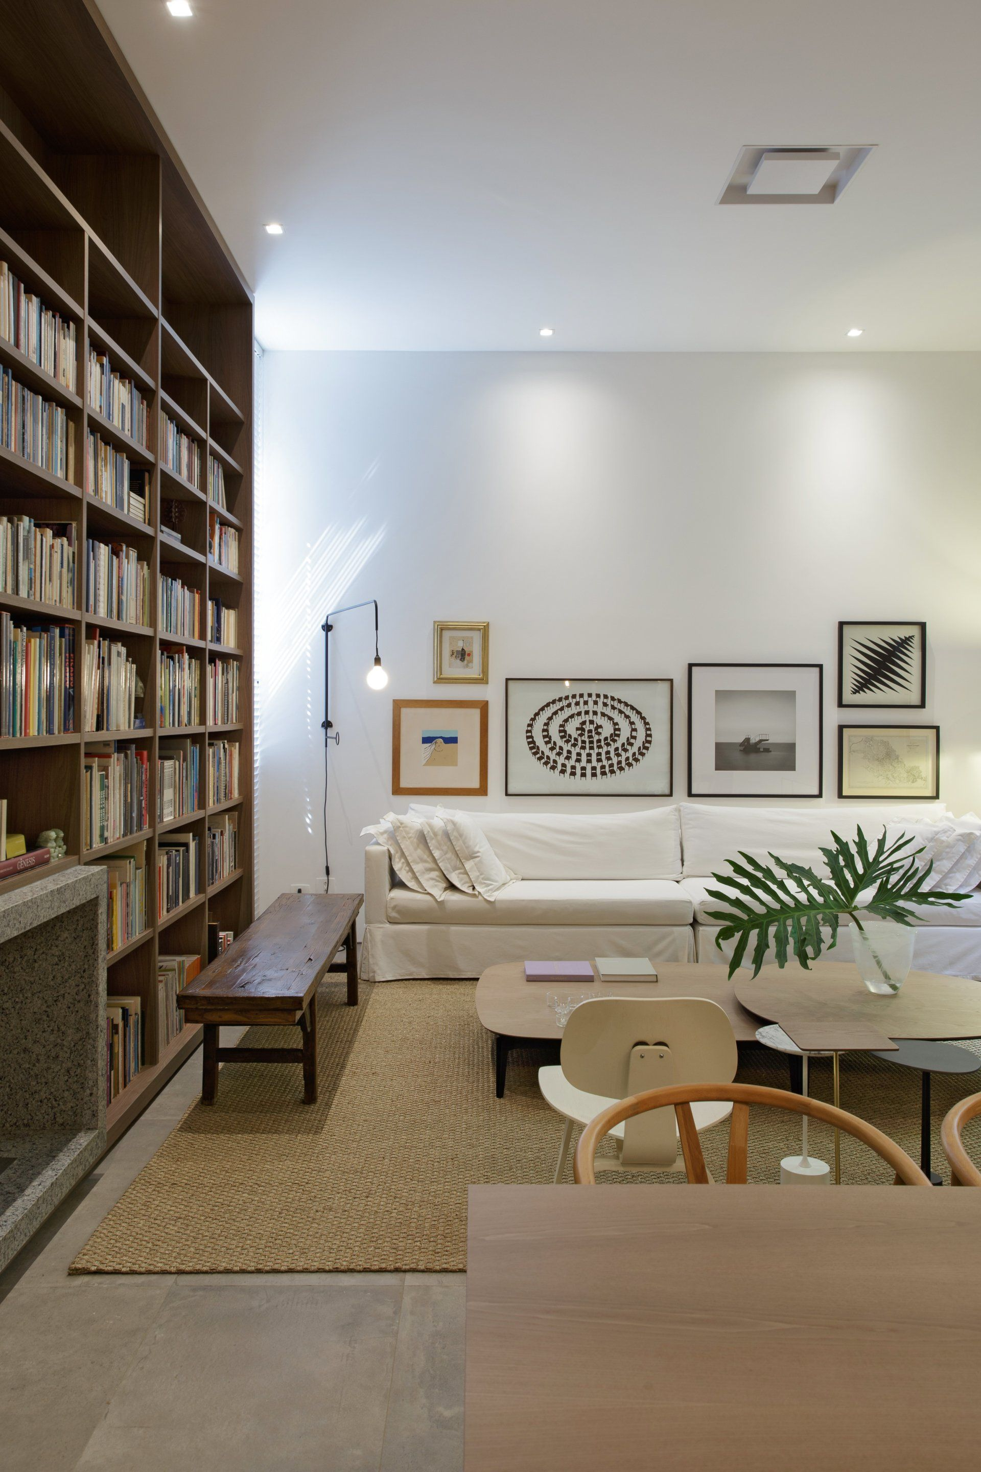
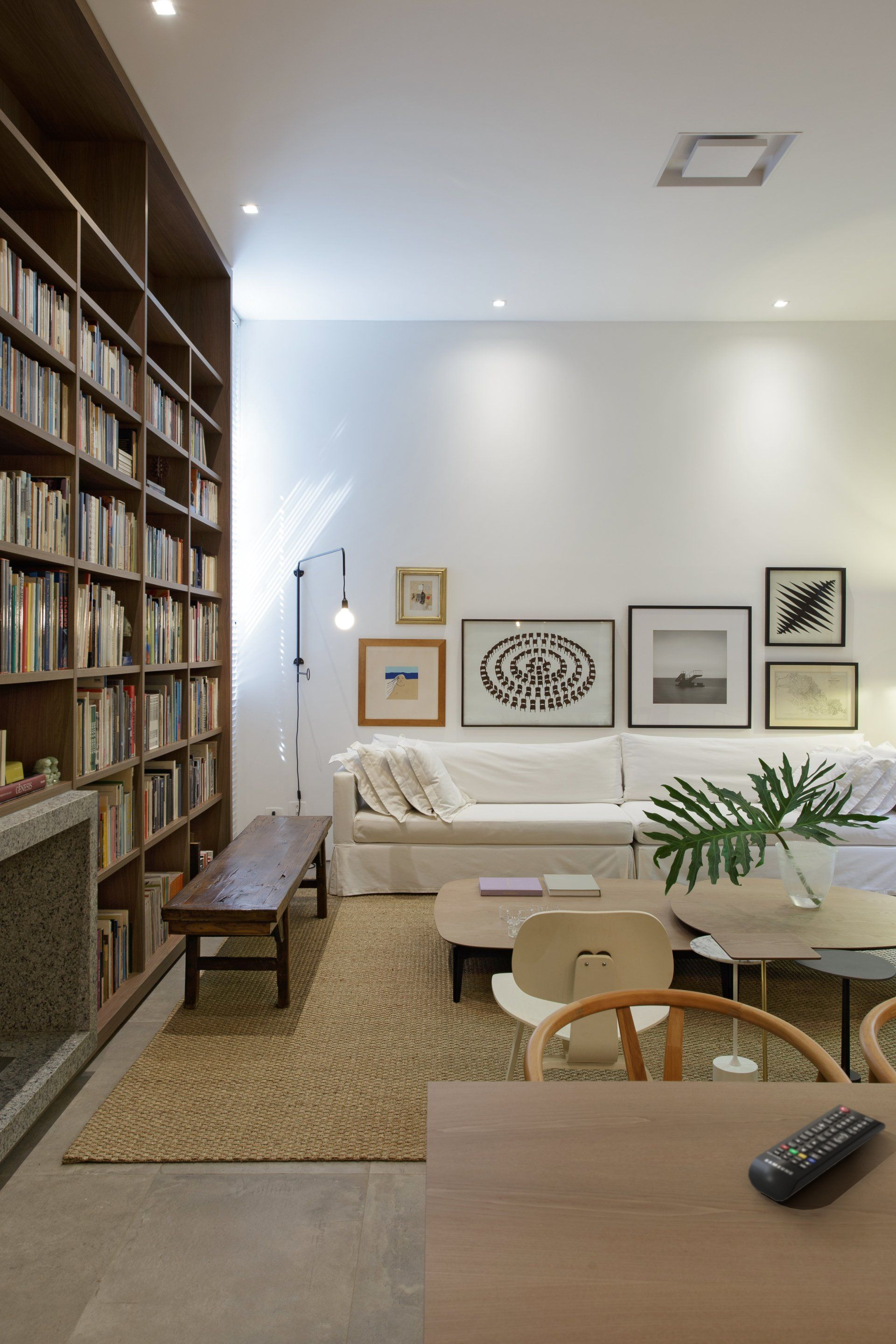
+ remote control (820, 1148)
